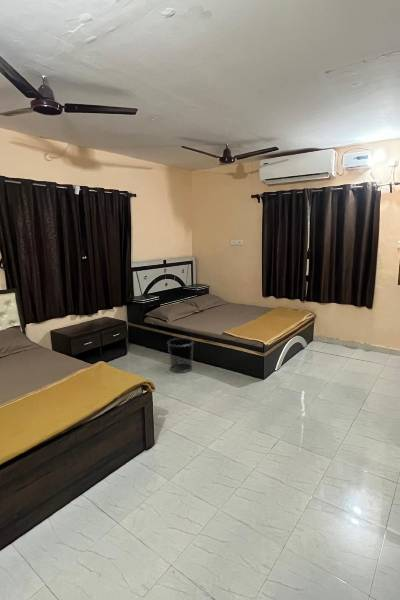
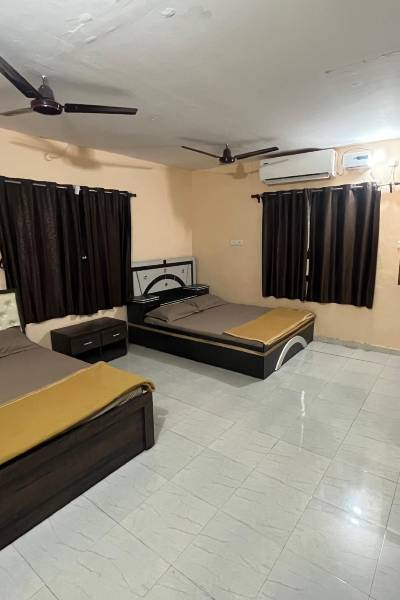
- waste bin (181, 355)
